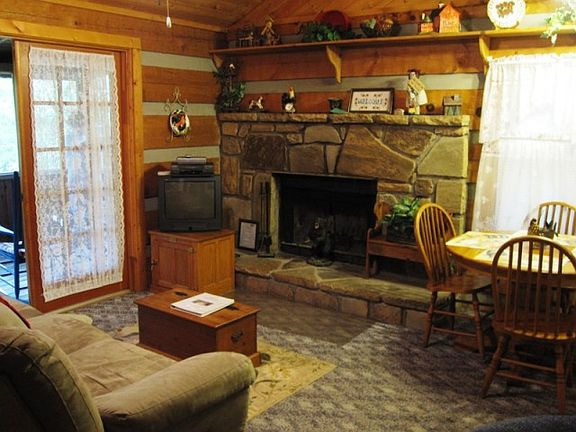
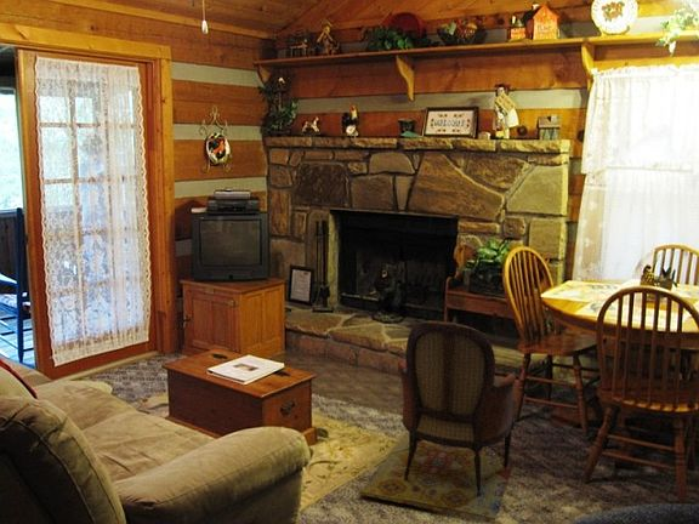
+ armchair (447, 389)
